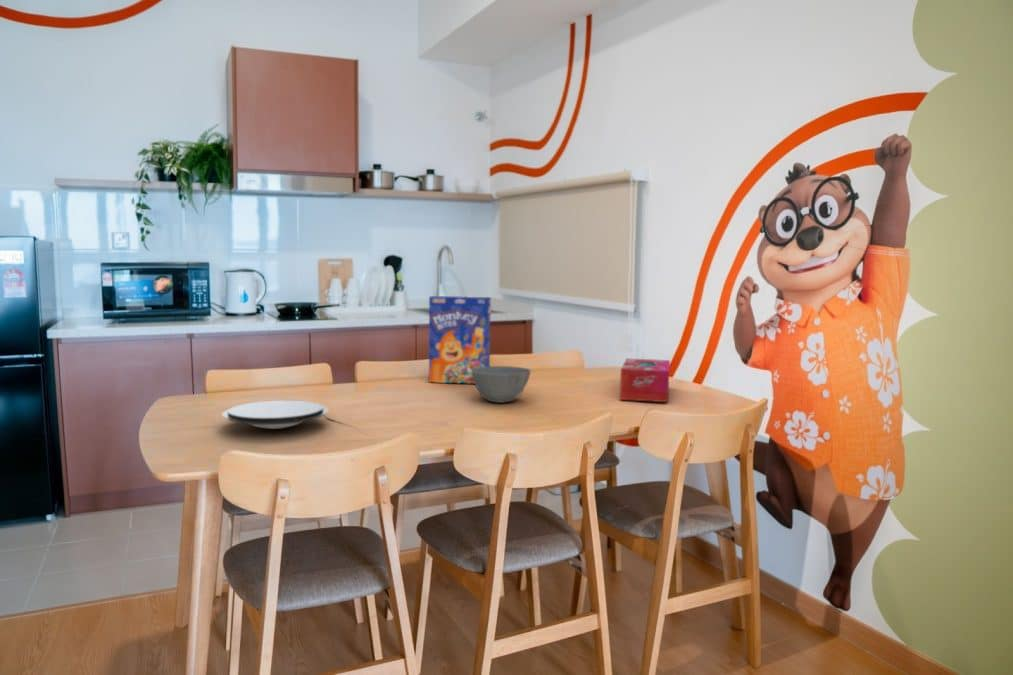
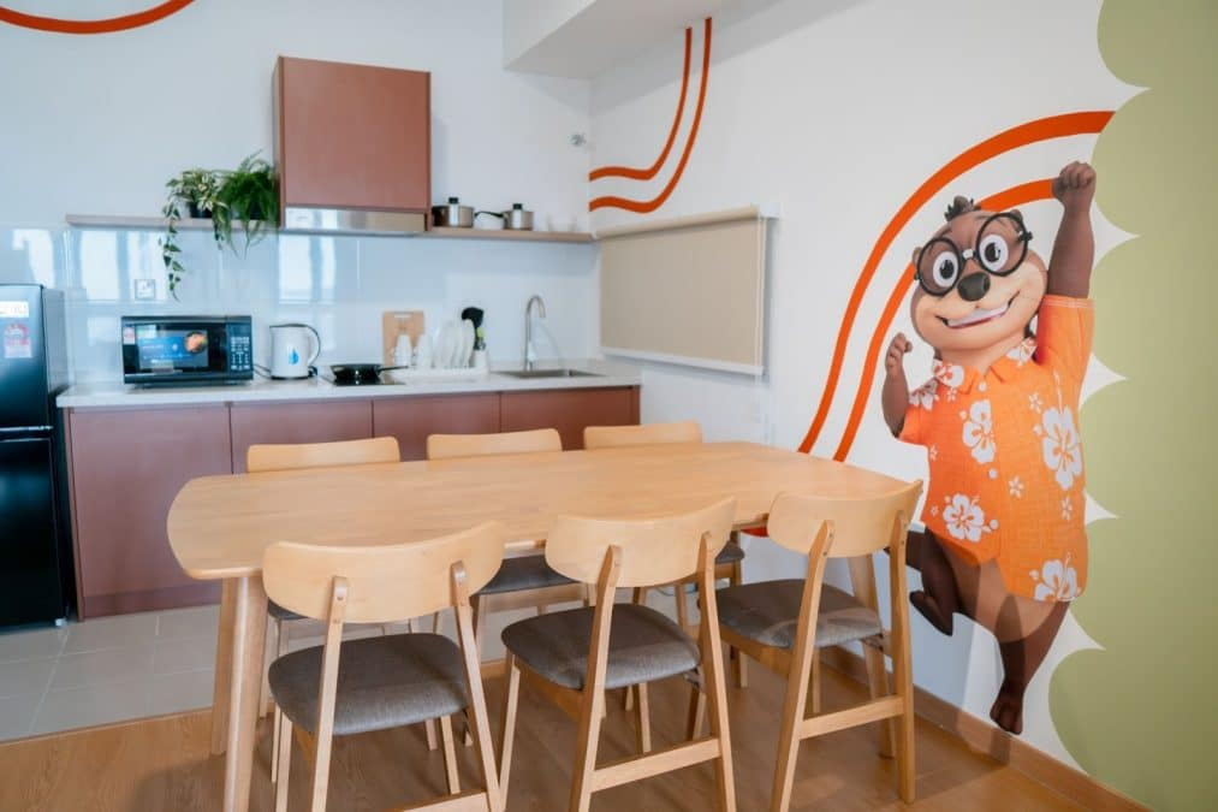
- tissue box (645, 379)
- plate (276, 418)
- cereal box (459, 339)
- bowl (500, 385)
